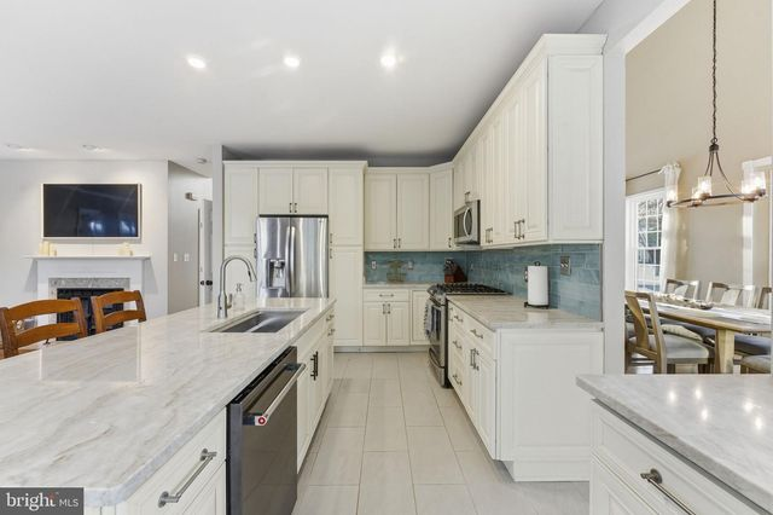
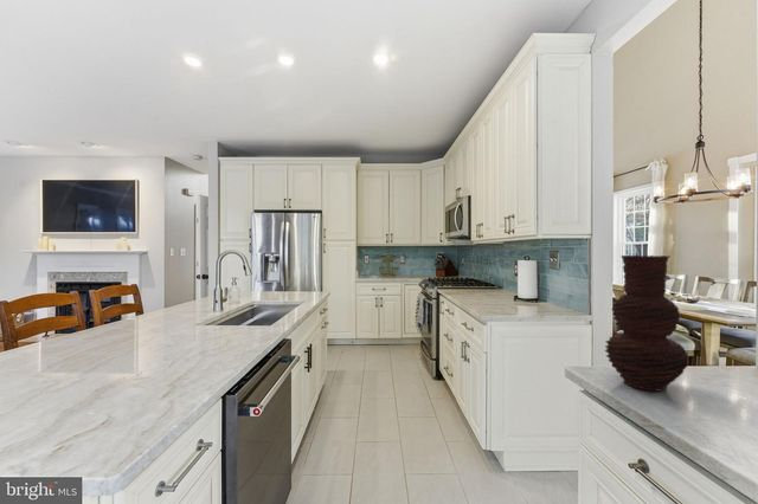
+ vase (643, 319)
